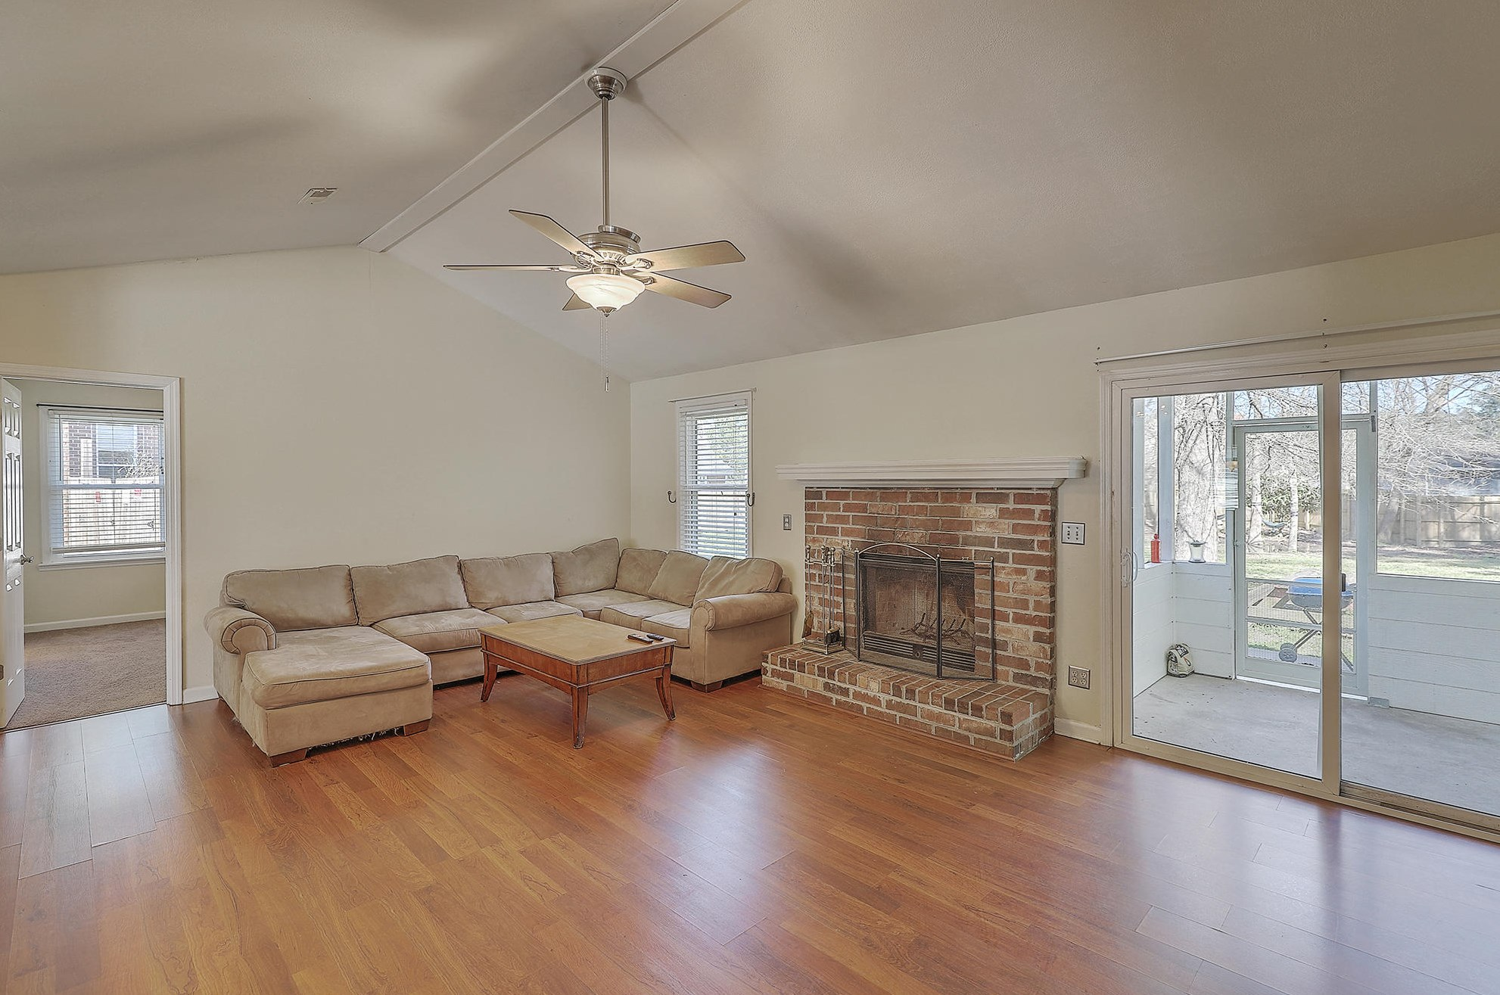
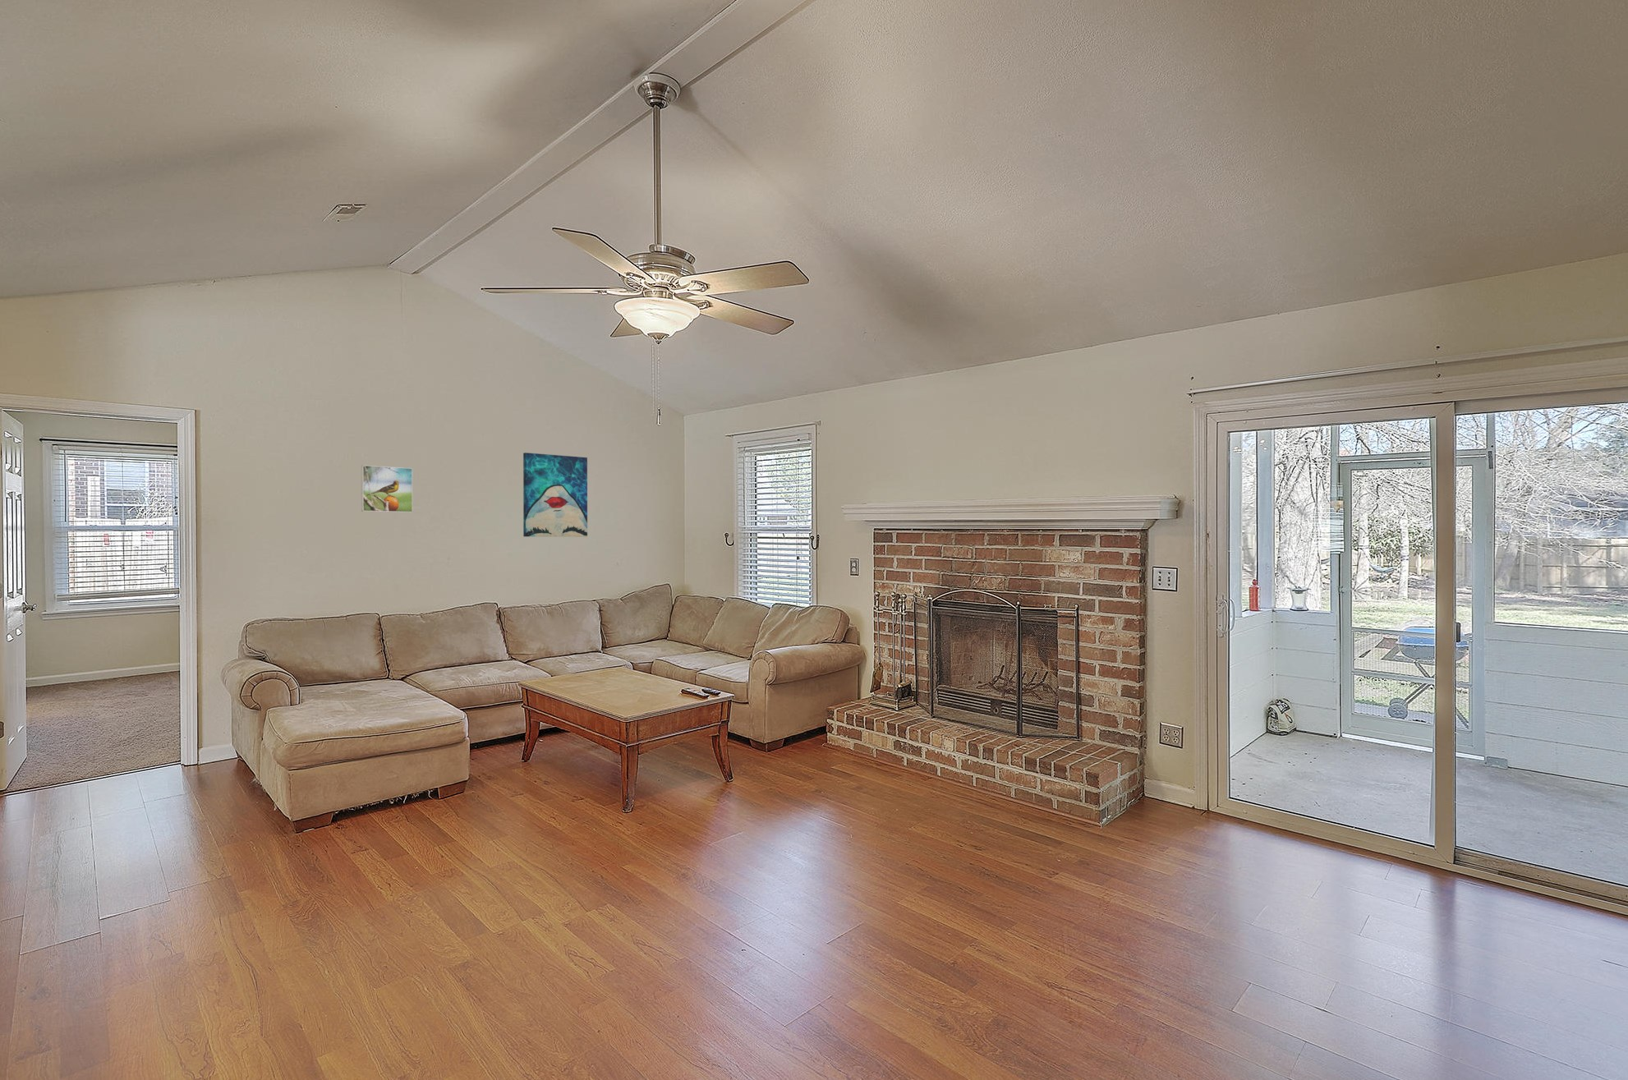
+ wall art (556, 495)
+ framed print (387, 488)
